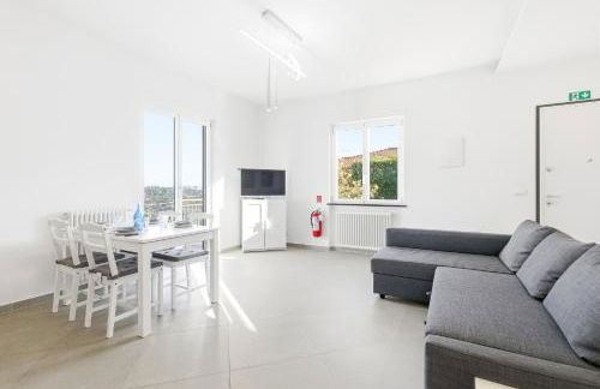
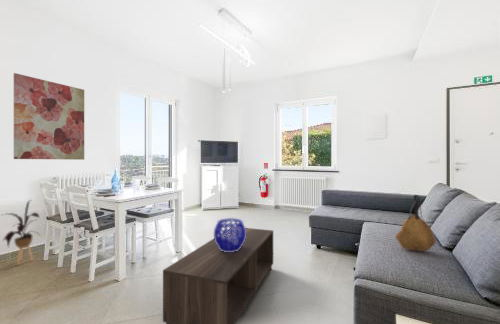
+ house plant (20, 231)
+ coffee table (230, 269)
+ wall art (52, 120)
+ decorative bowl (229, 234)
+ tote bag (415, 222)
